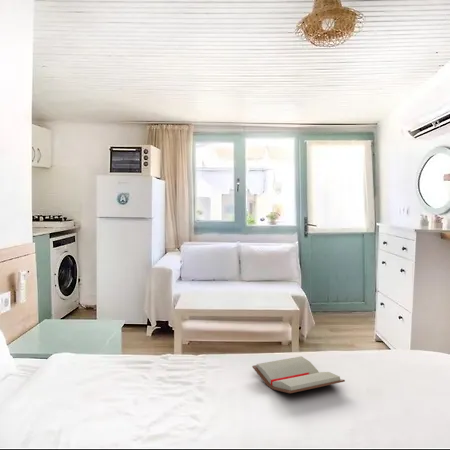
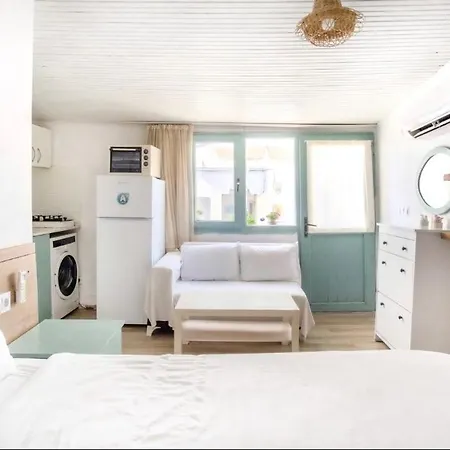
- paperback book (296, 375)
